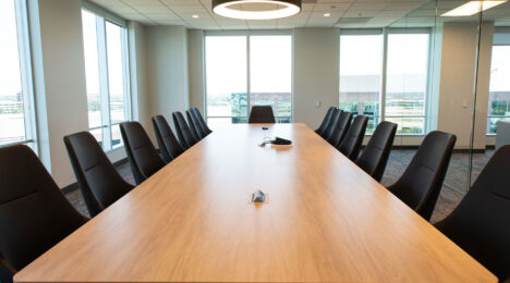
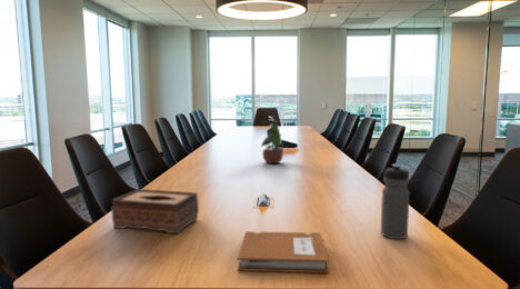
+ water bottle (394, 199)
+ notebook (284, 249)
+ potted plant (272, 138)
+ tissue box (156, 209)
